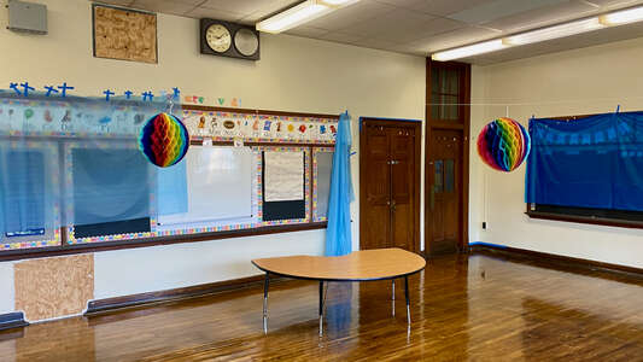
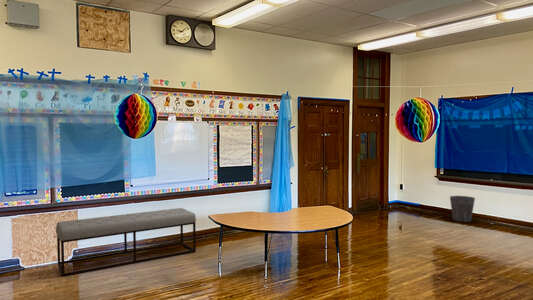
+ waste bin (462, 208)
+ bench (126, 237)
